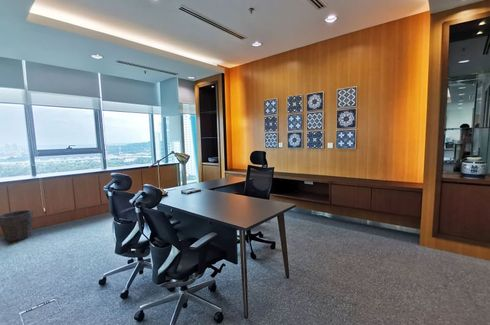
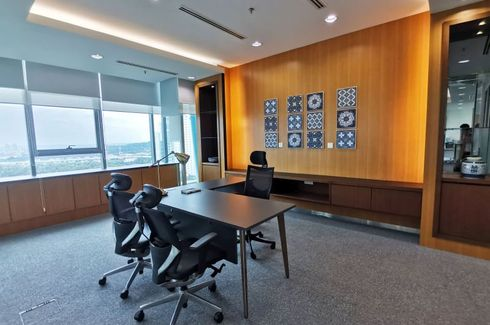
- waste bin (17, 225)
